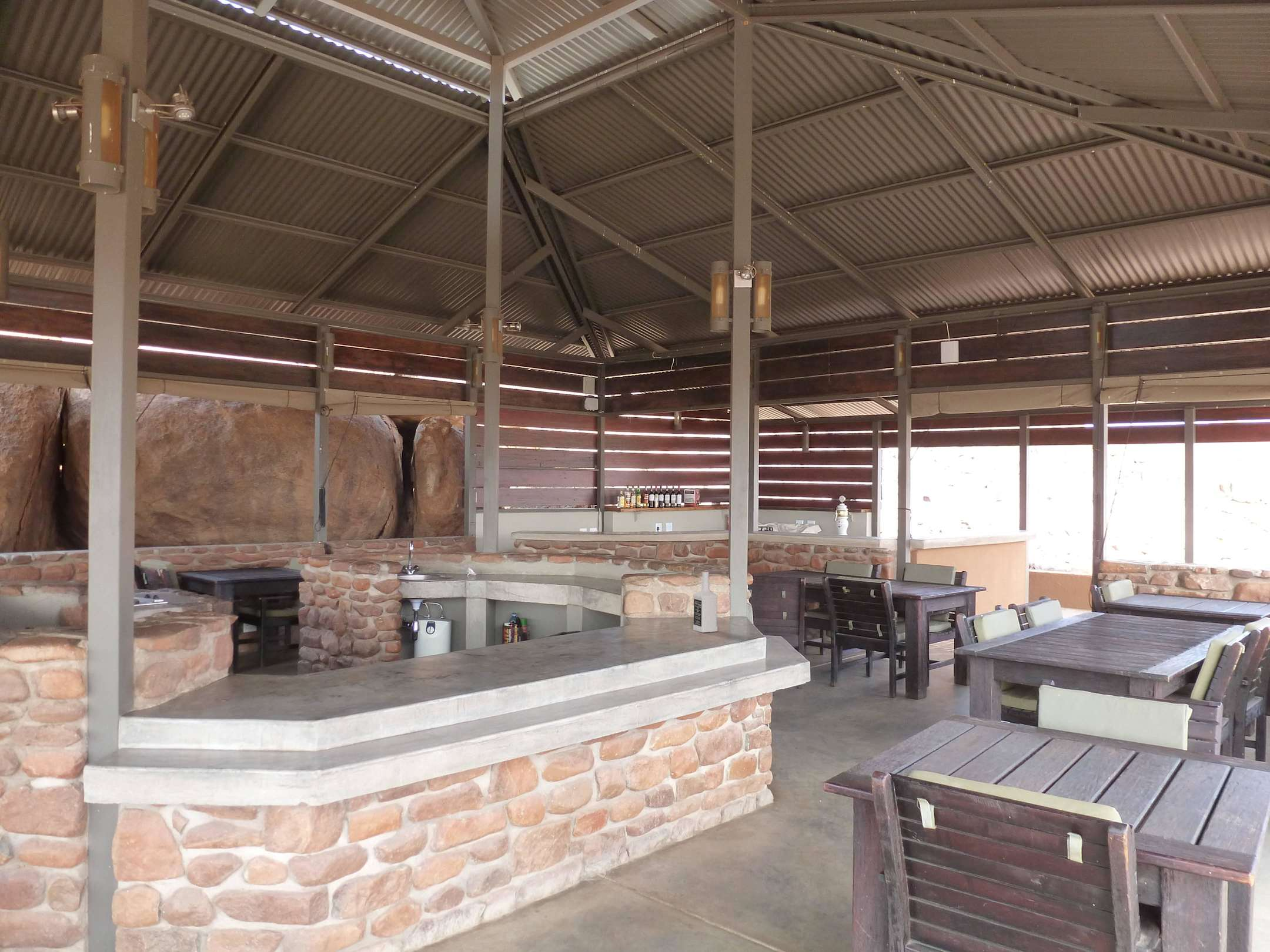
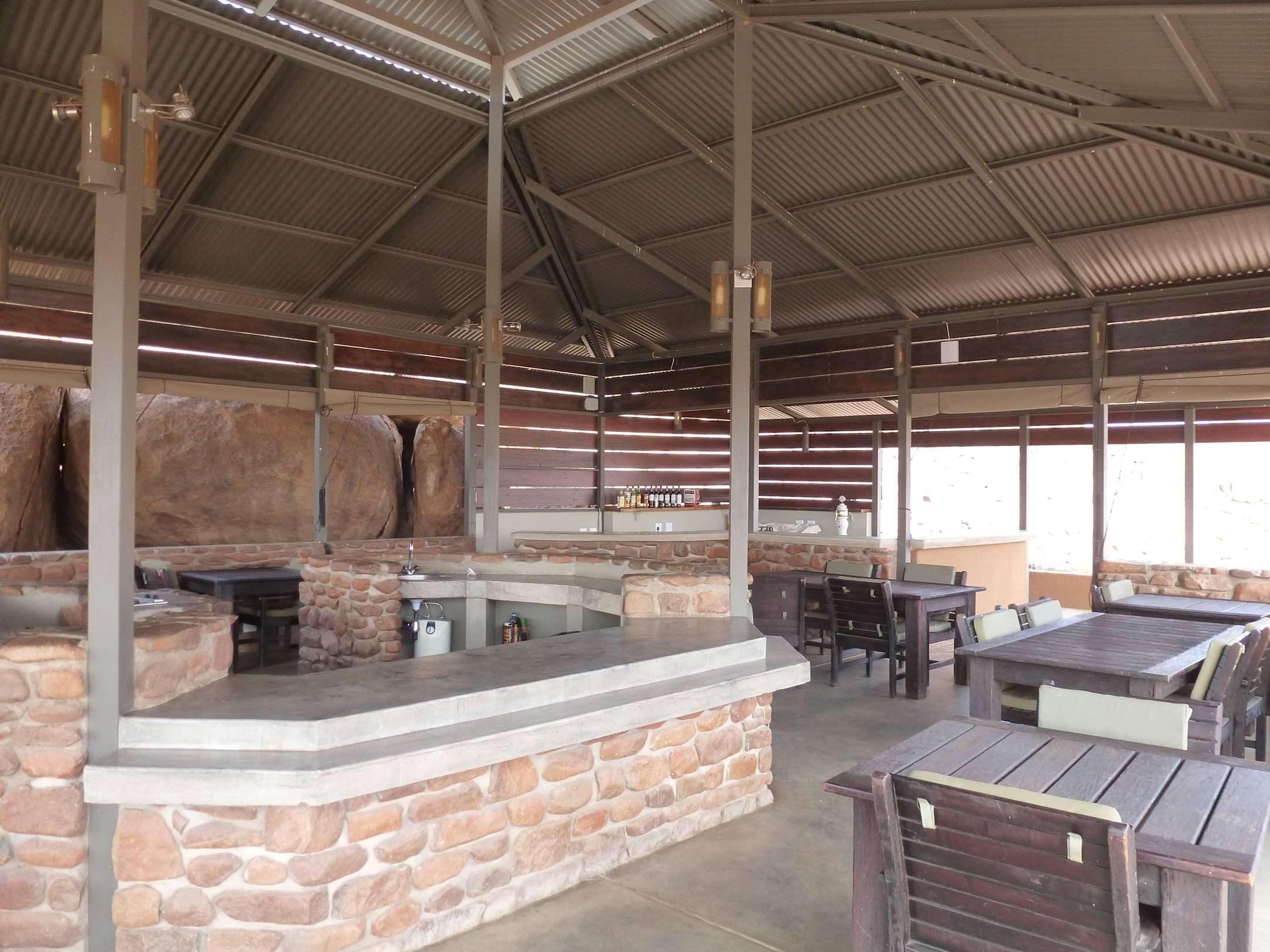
- vodka (705, 601)
